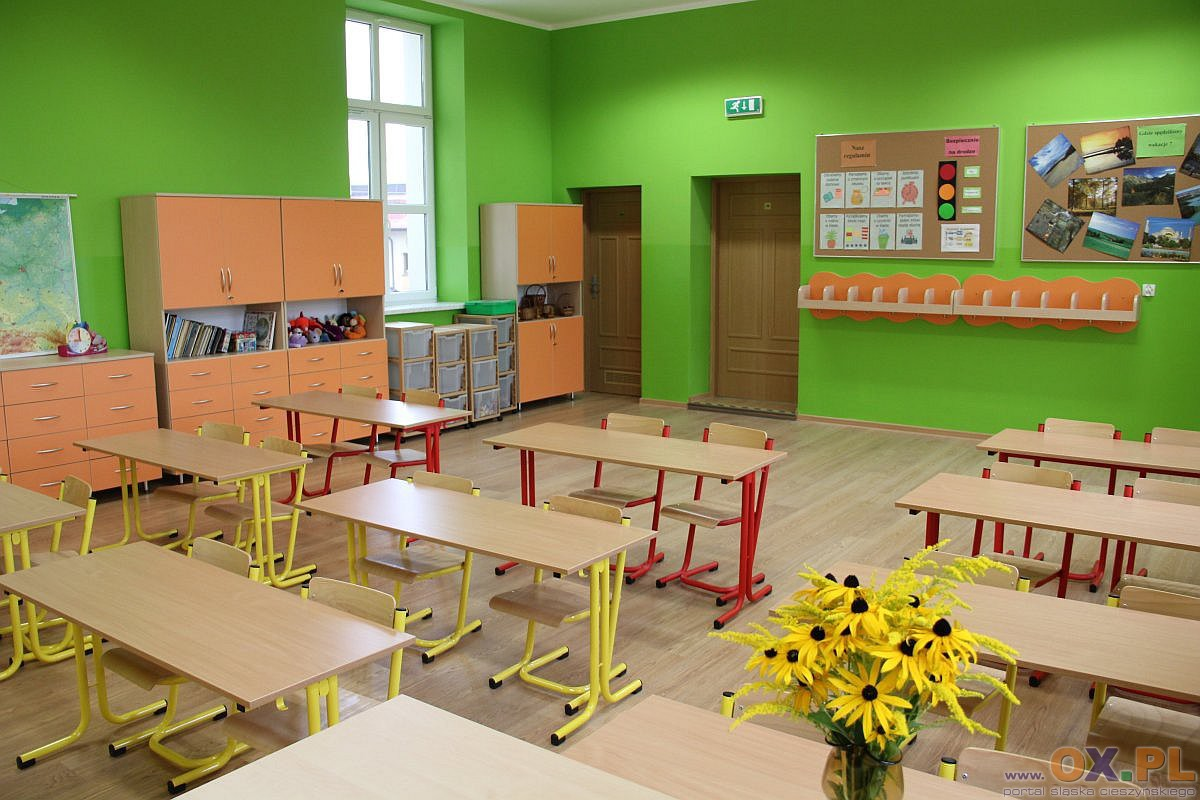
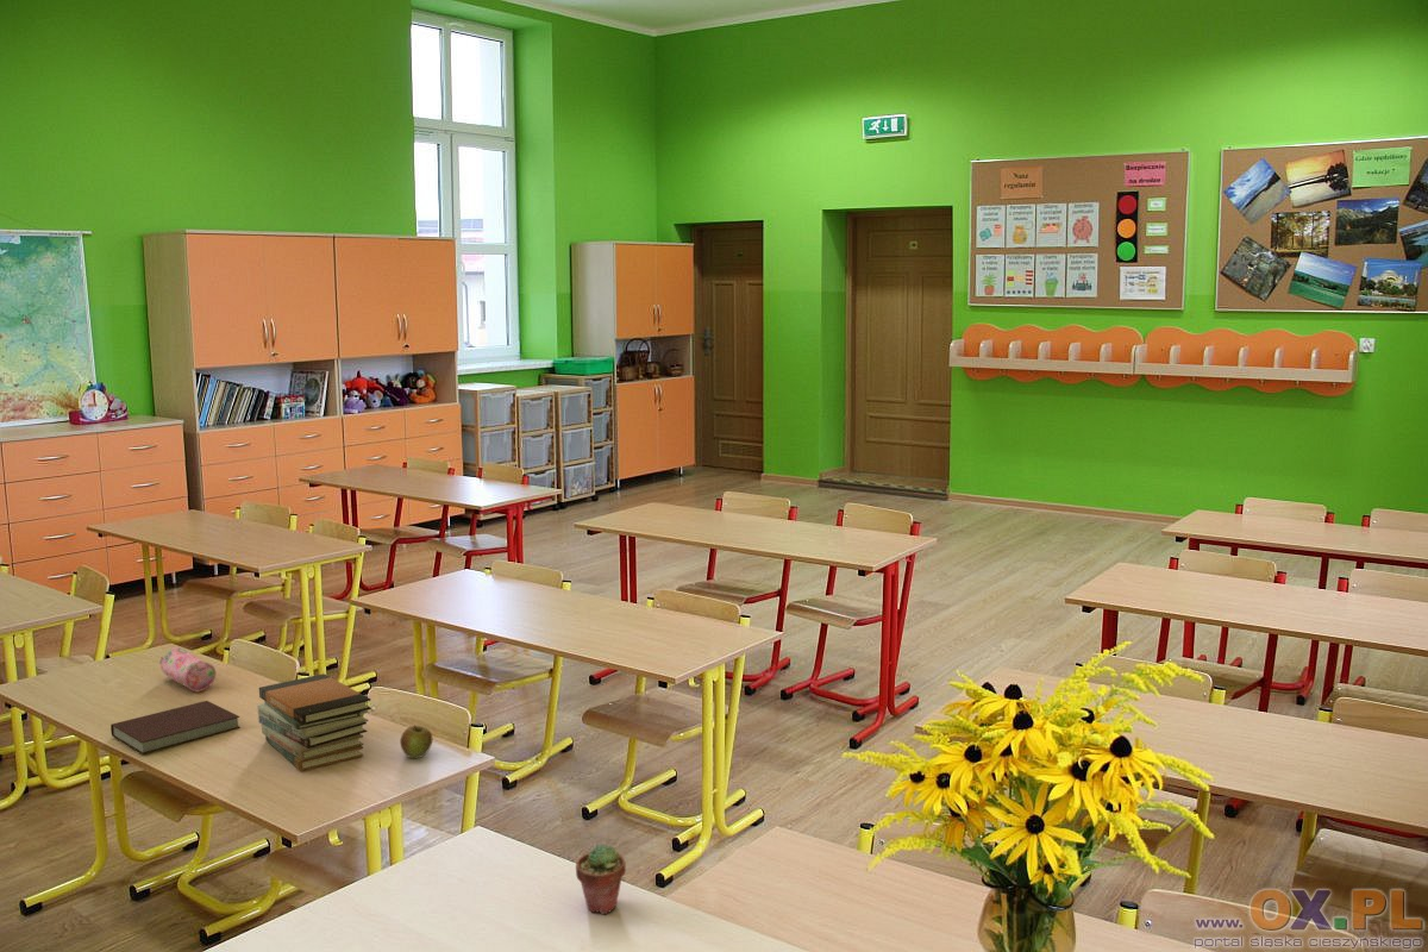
+ apple (415, 739)
+ book stack (313, 720)
+ pencil case (187, 668)
+ potted succulent (601, 875)
+ notebook (176, 726)
